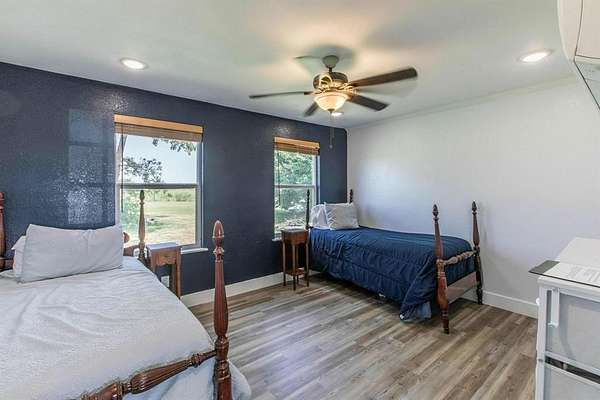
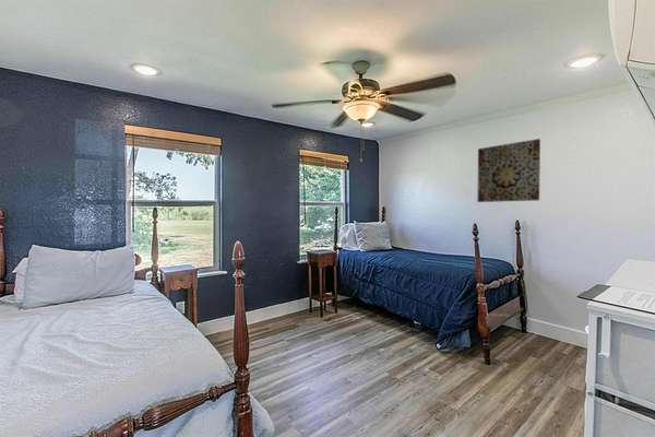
+ wall art (507, 173)
